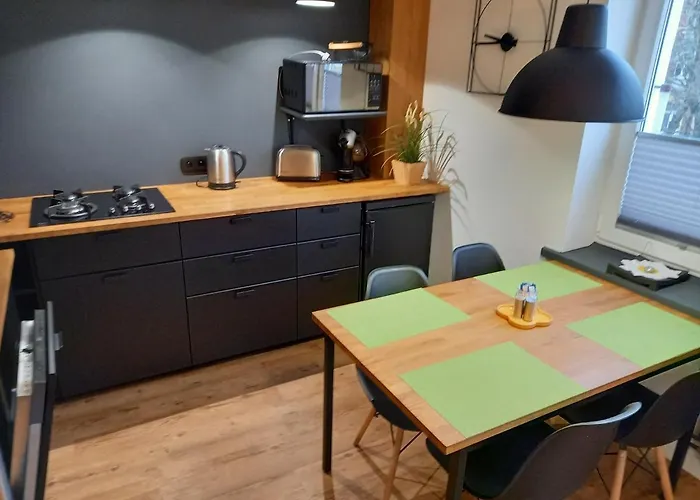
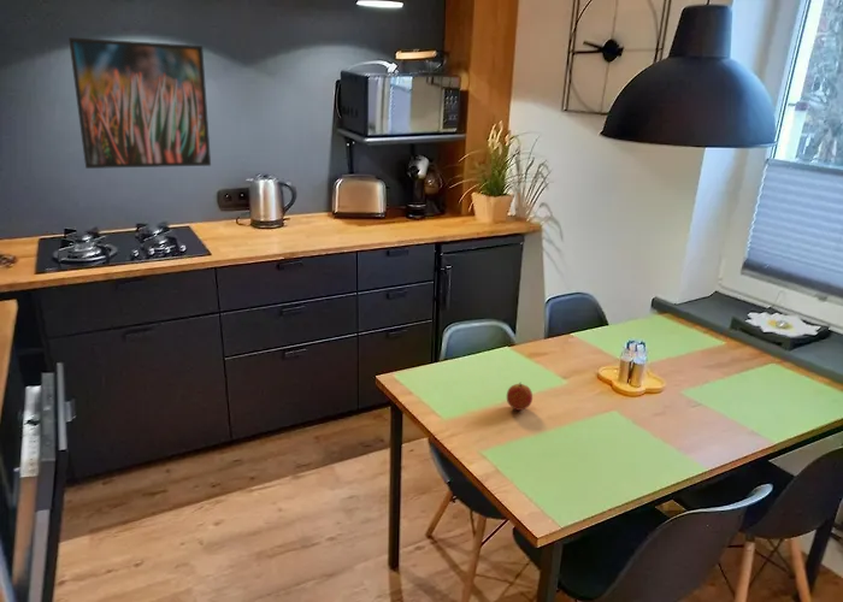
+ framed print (145, 106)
+ fruit (519, 395)
